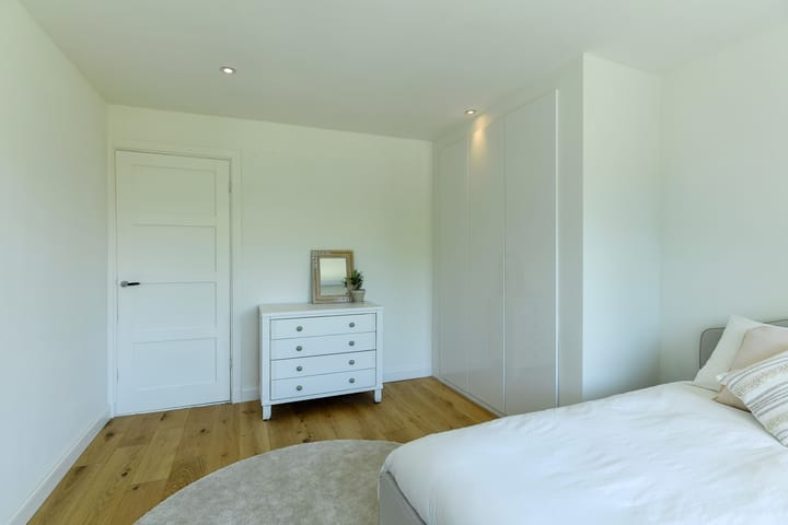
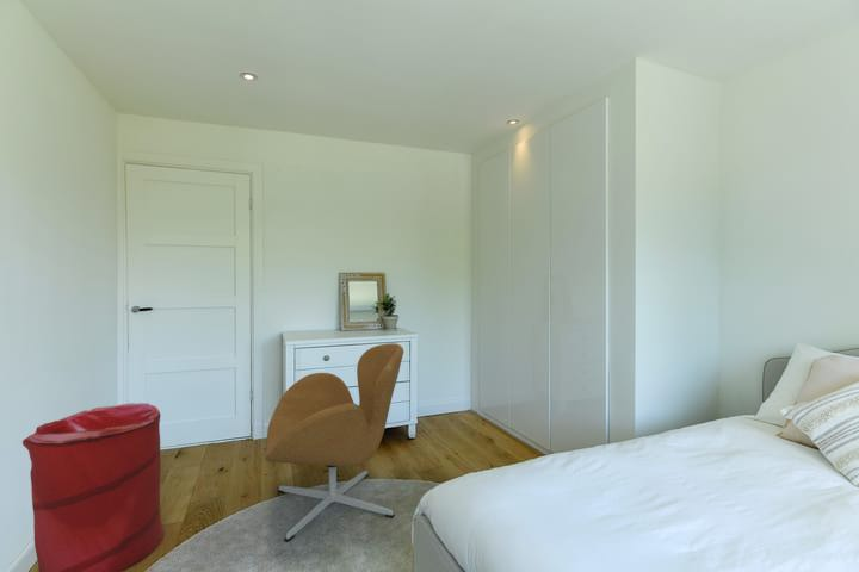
+ armchair (336, 424)
+ laundry hamper (99, 484)
